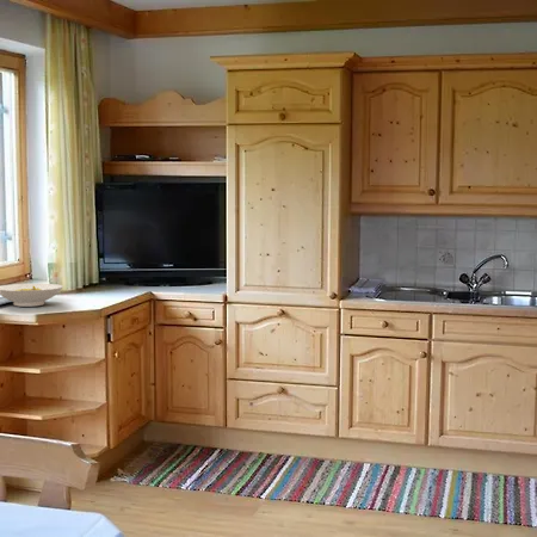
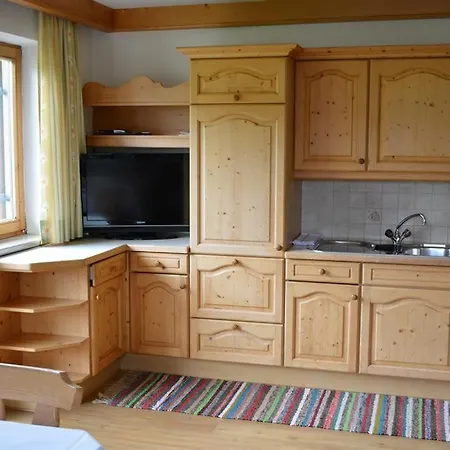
- bowl (29, 294)
